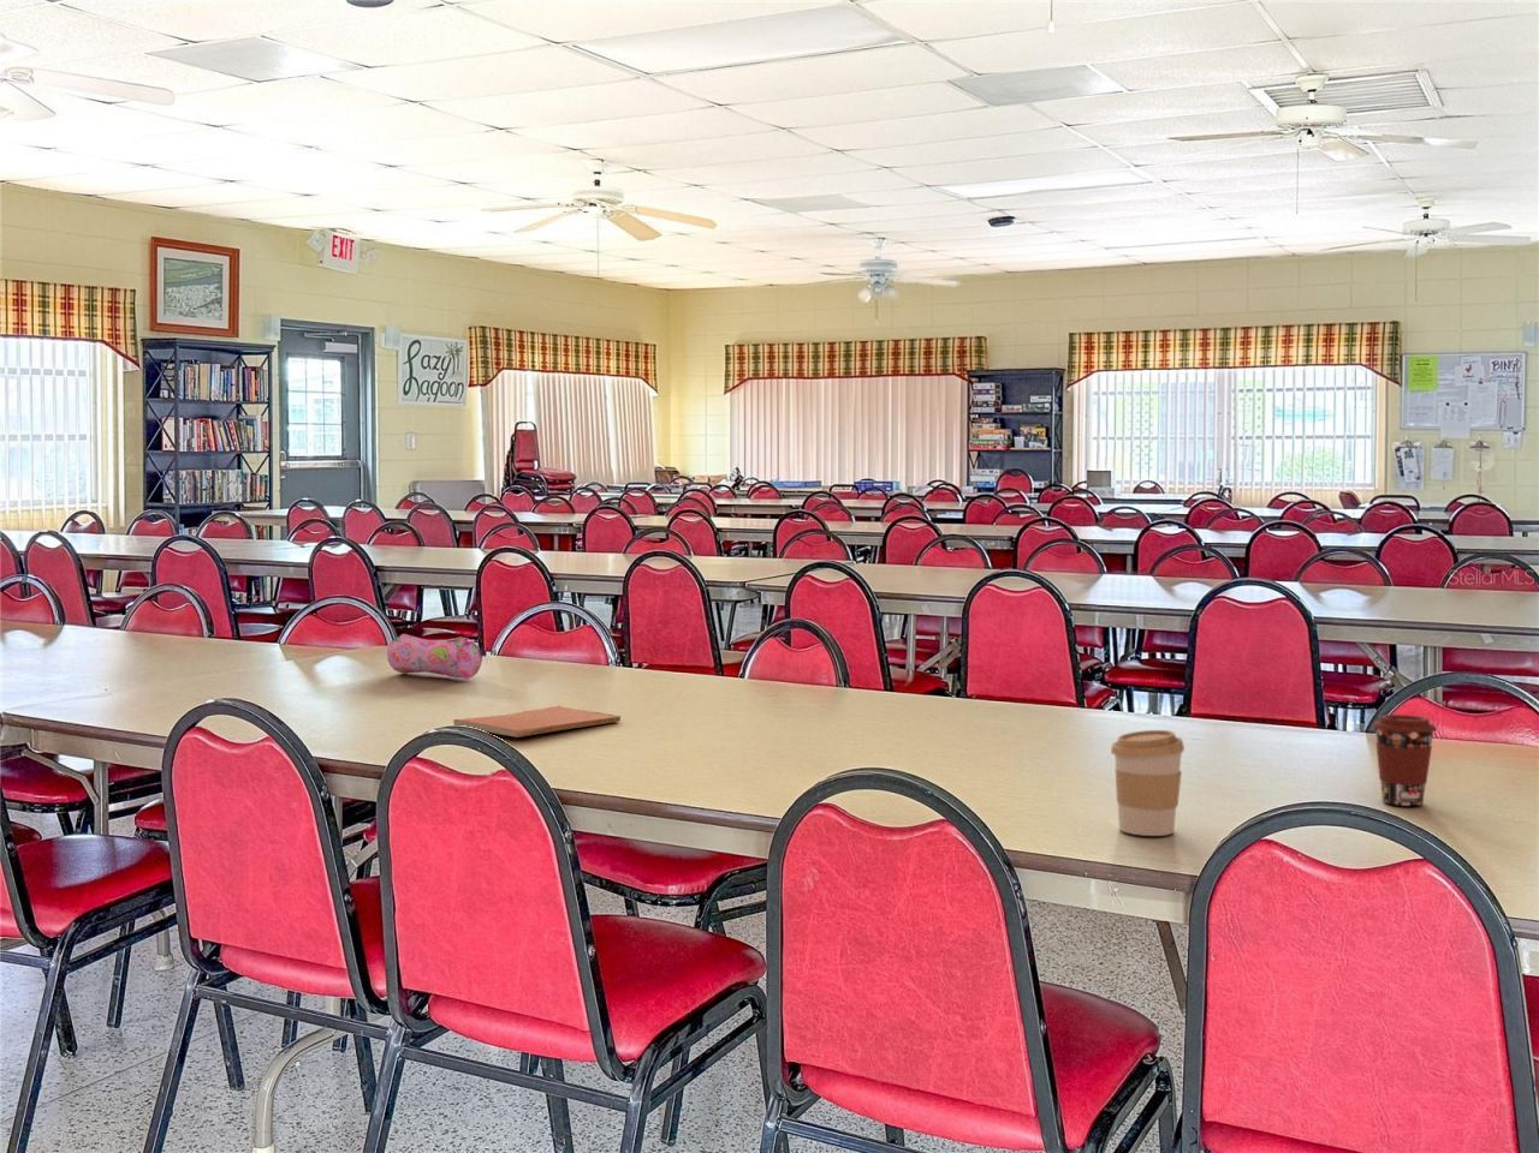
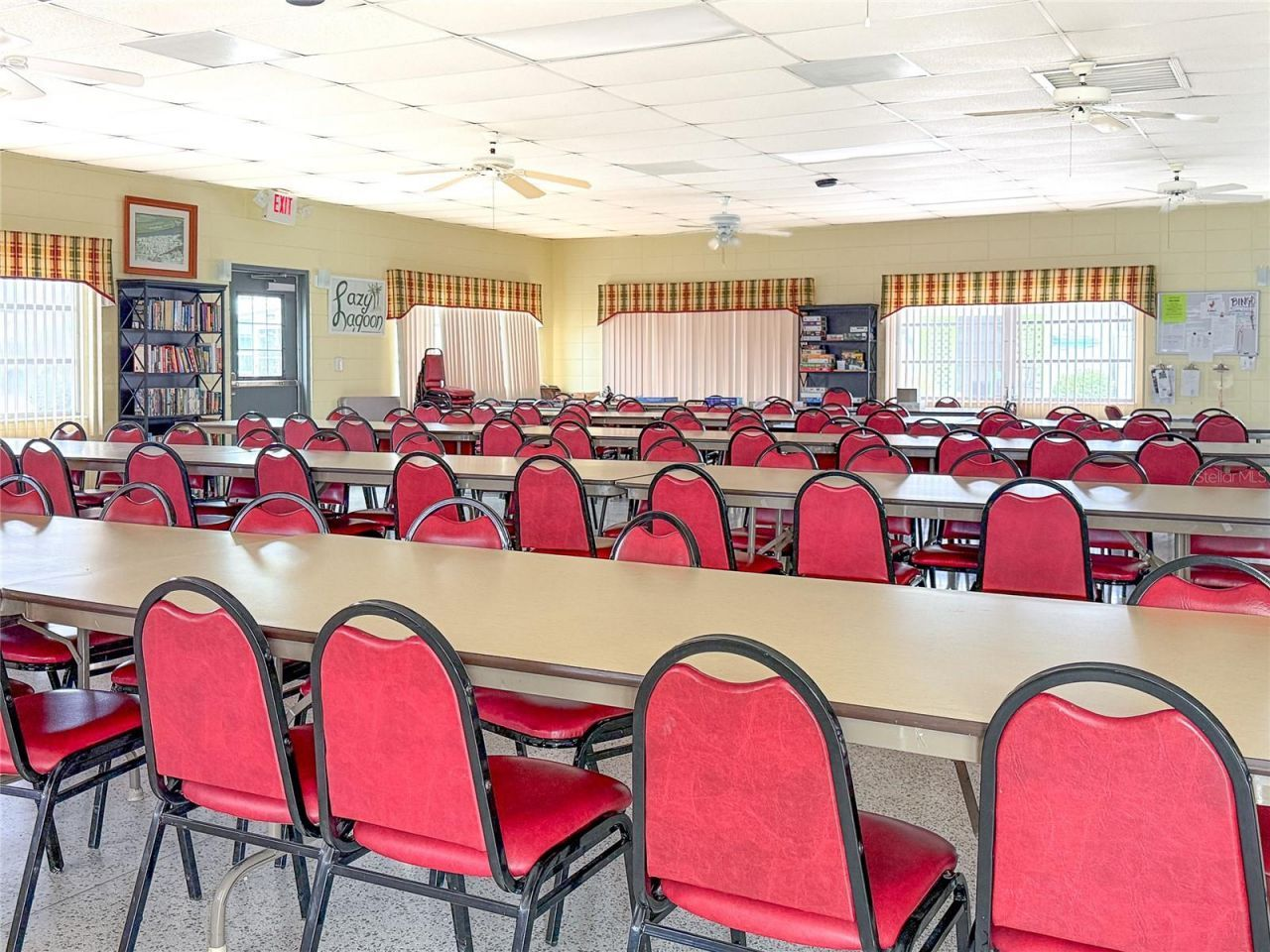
- coffee cup (1403, 759)
- coffee cup (1148, 781)
- book (538, 719)
- pencil case (435, 655)
